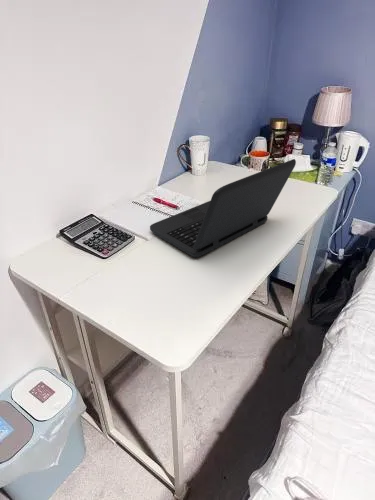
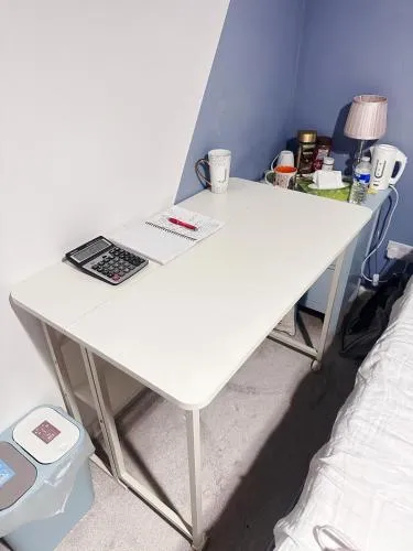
- laptop (219, 197)
